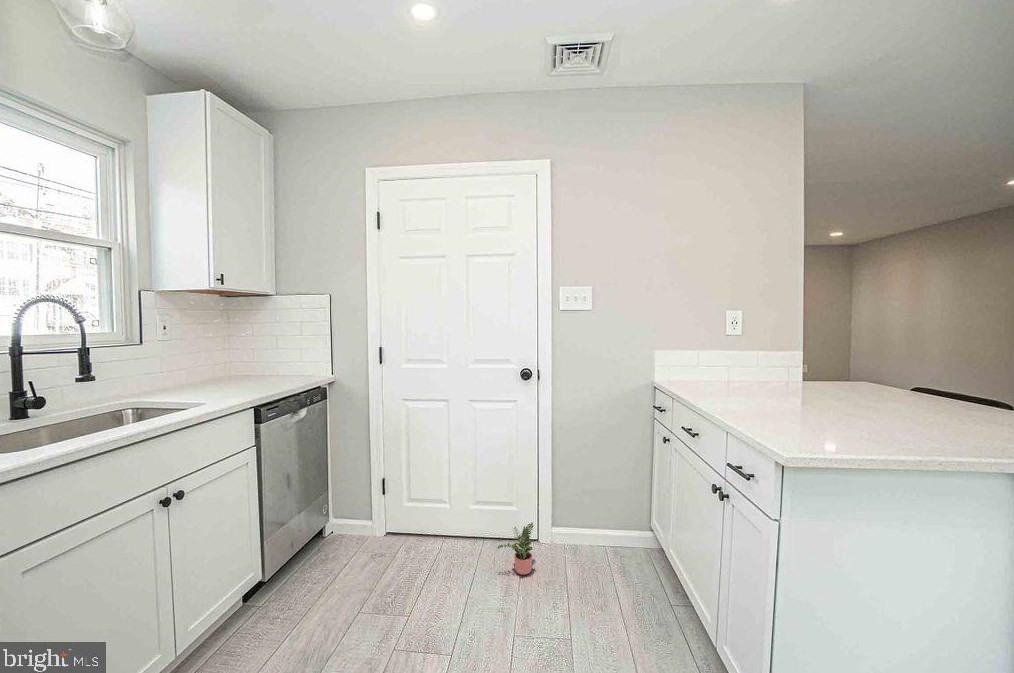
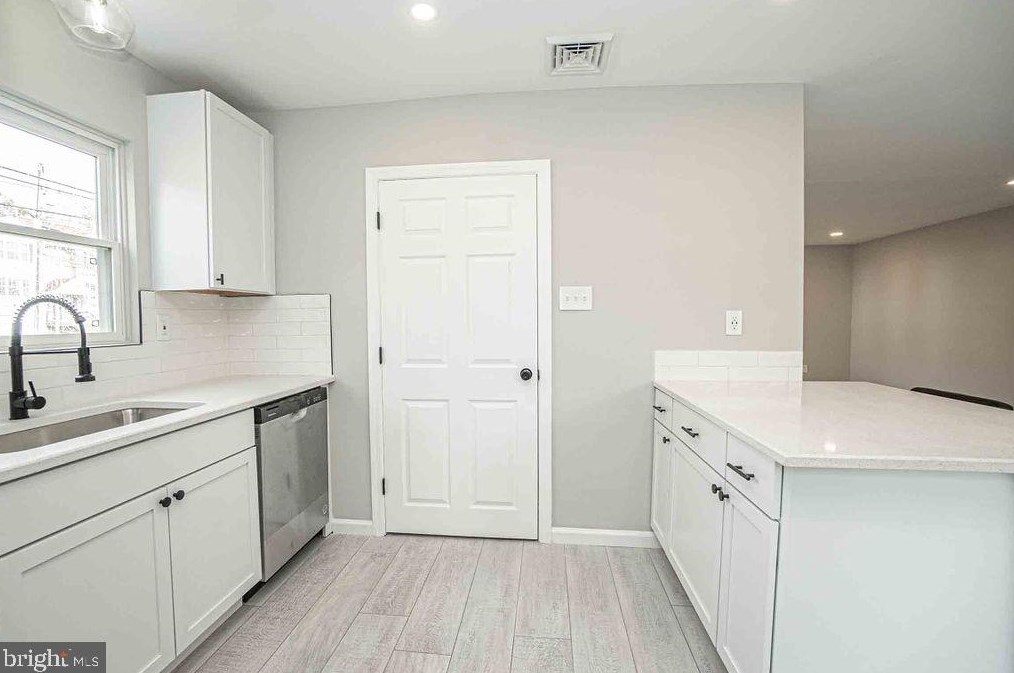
- potted plant (516, 545)
